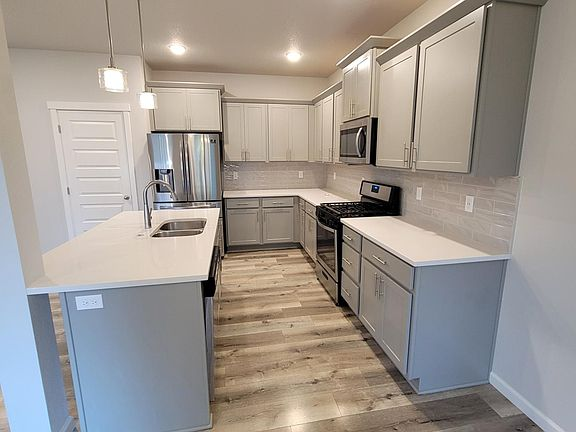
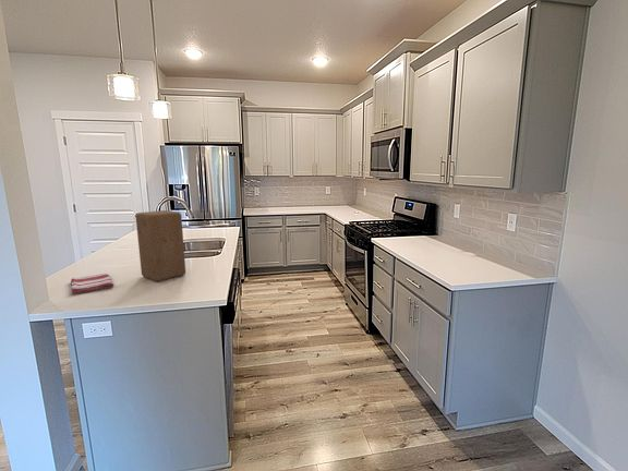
+ wooden block (160, 244)
+ dish towel (92, 281)
